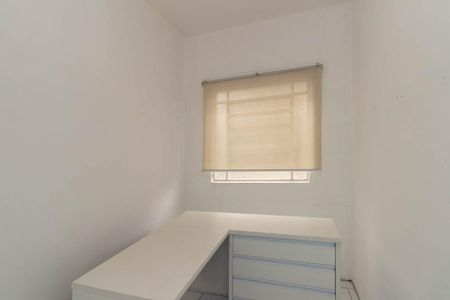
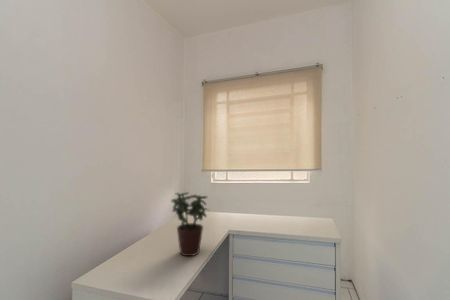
+ potted plant (187, 220)
